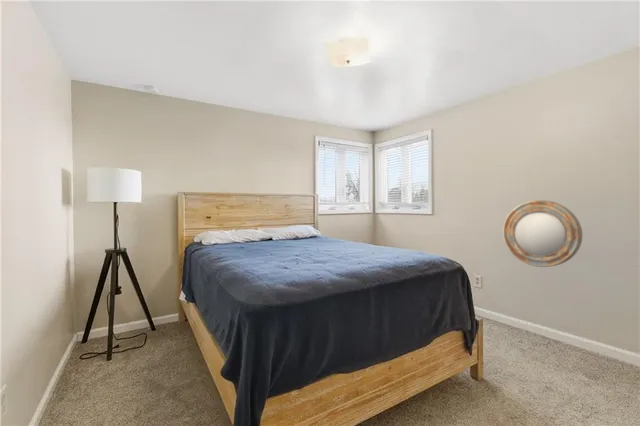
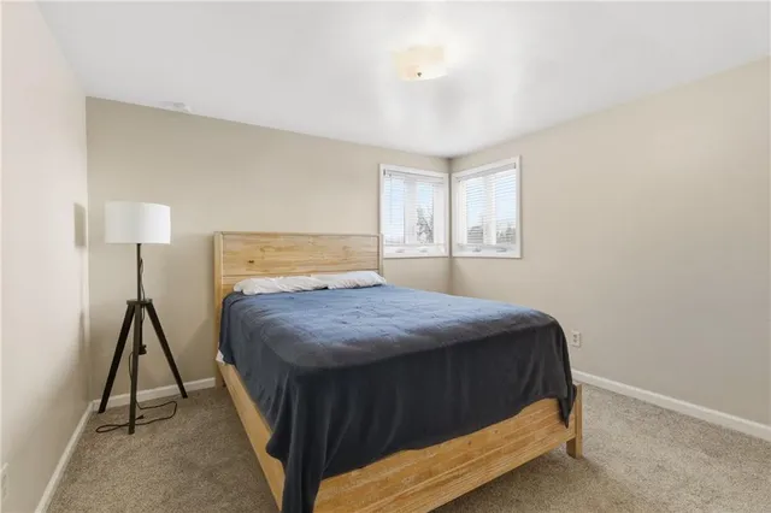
- home mirror (538, 233)
